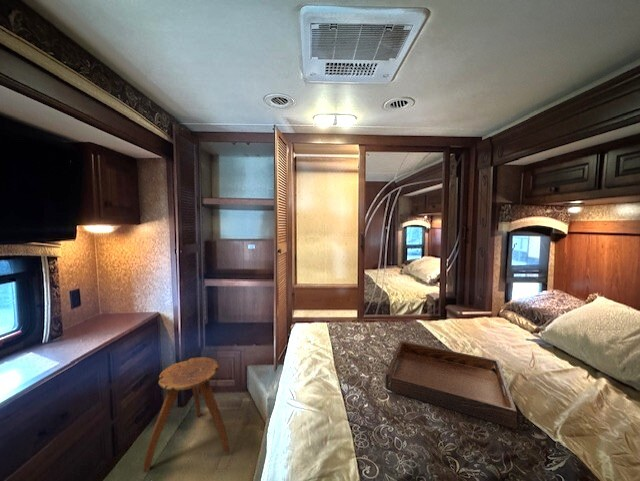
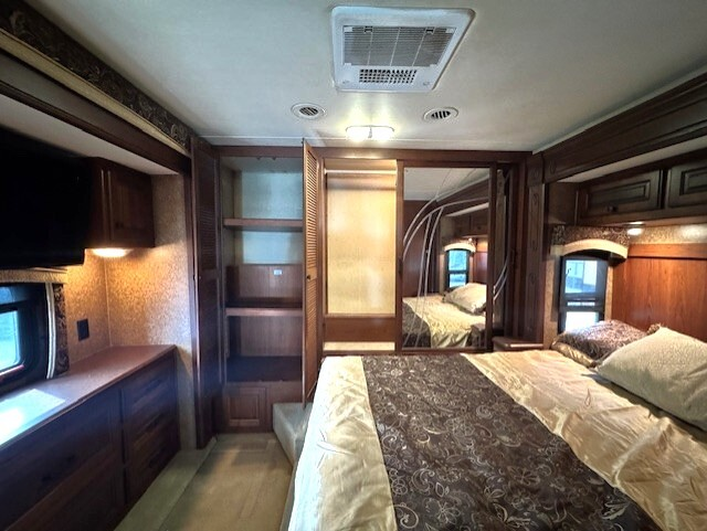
- stool (197, 402)
- serving tray (444, 374)
